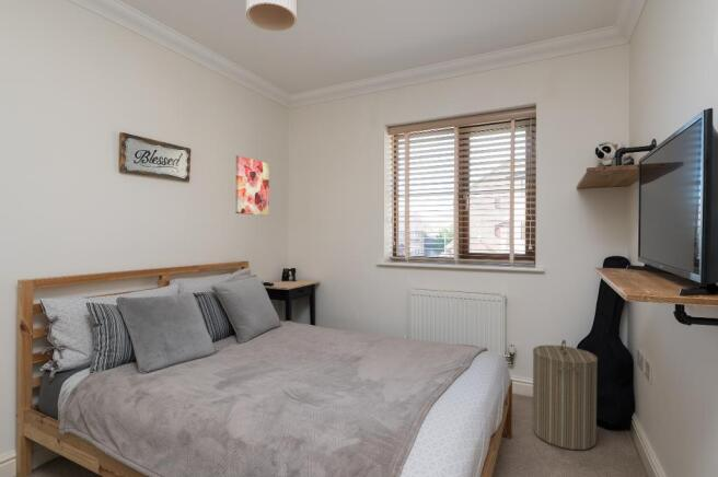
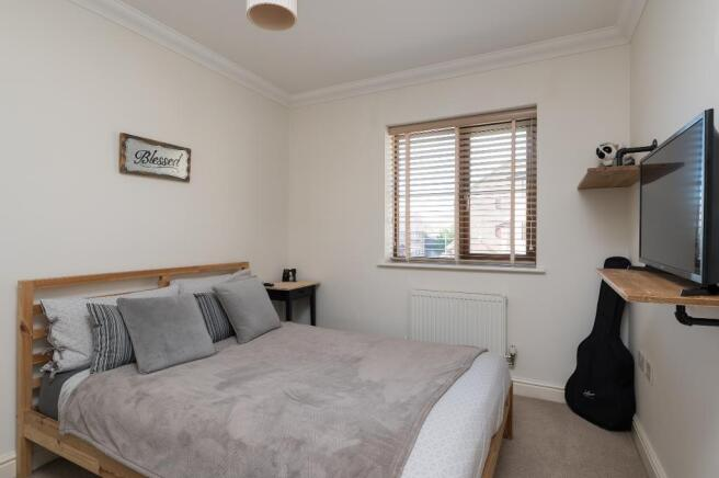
- laundry hamper (563, 387)
- wall art (253, 187)
